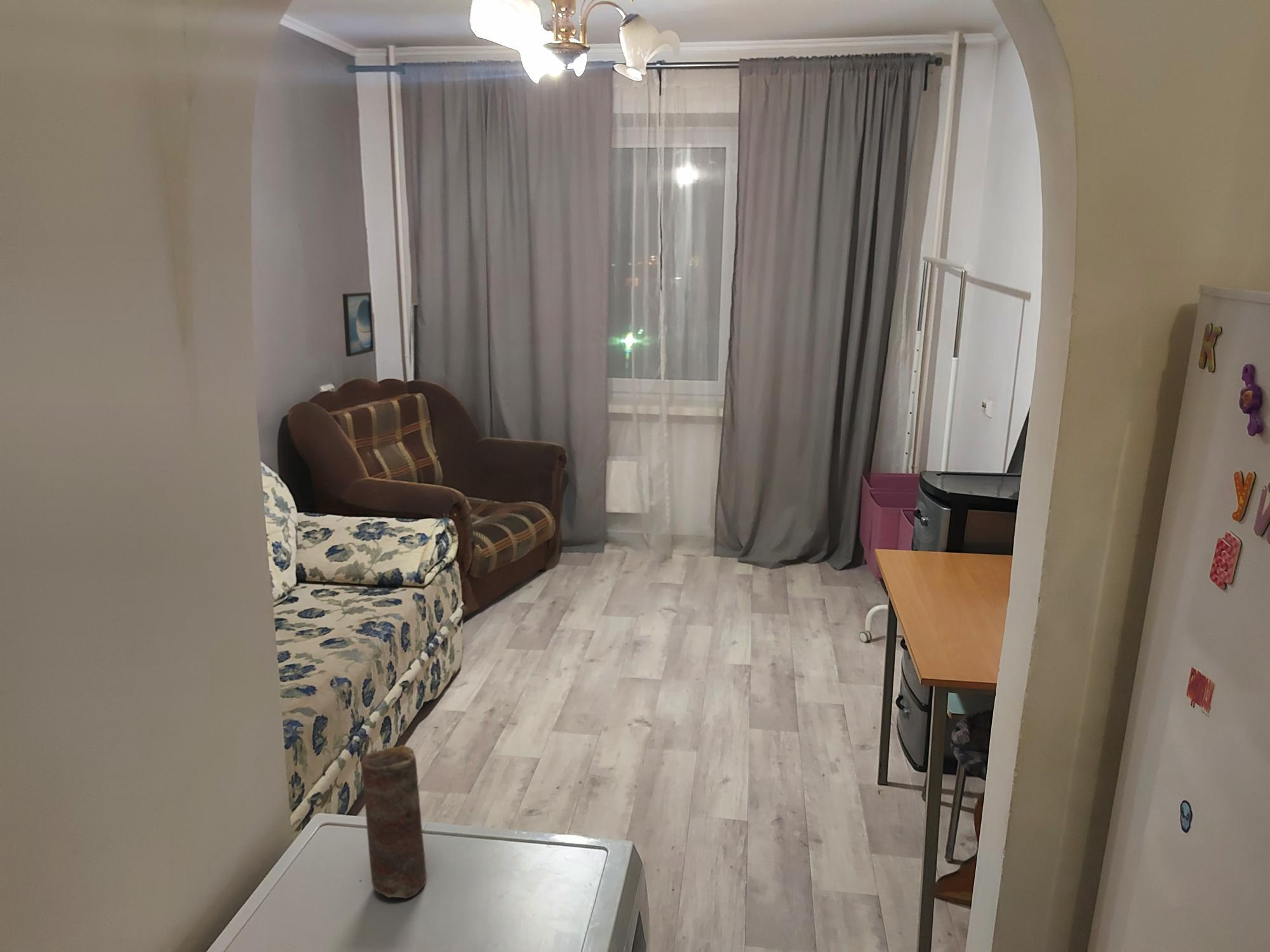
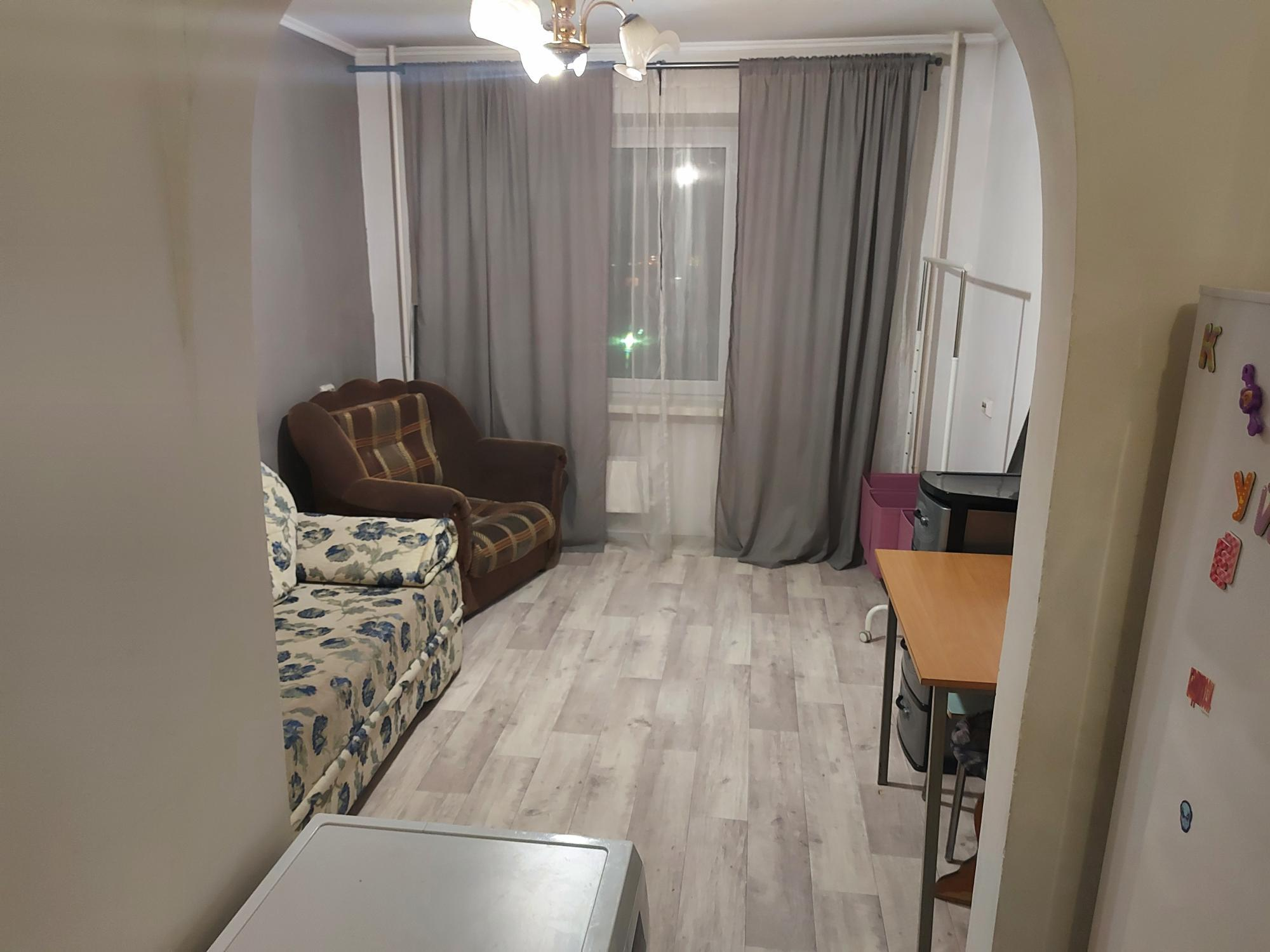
- candle (394, 820)
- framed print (358, 324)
